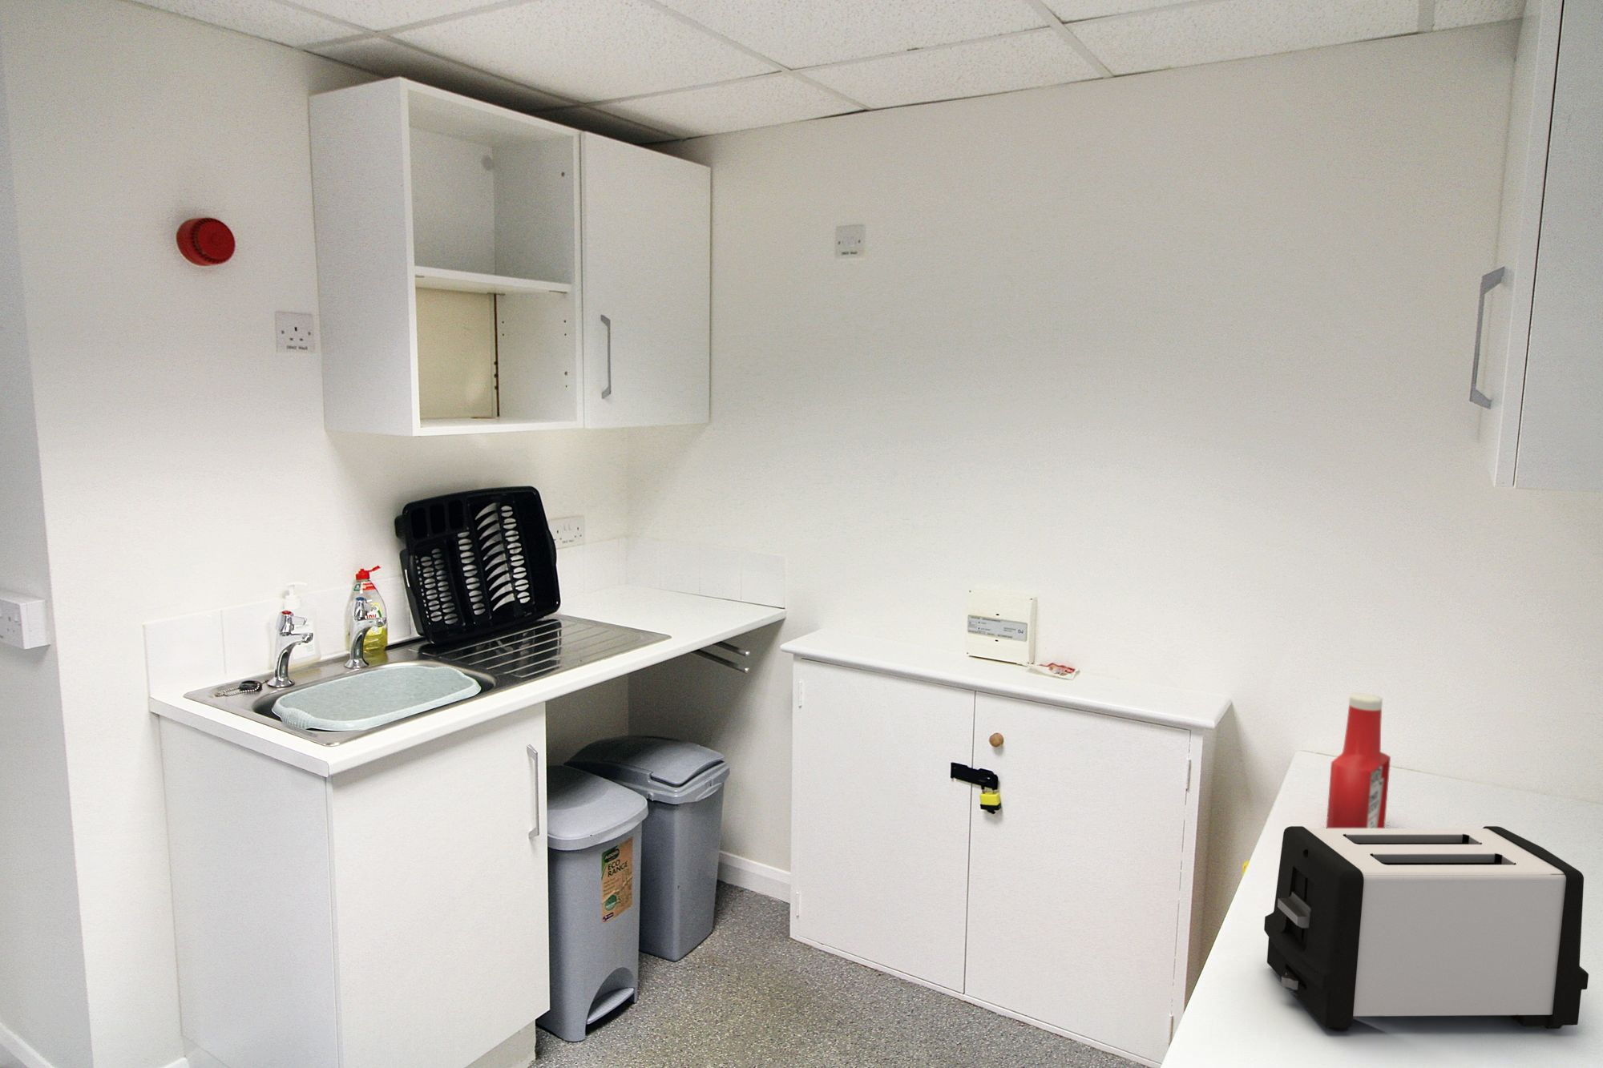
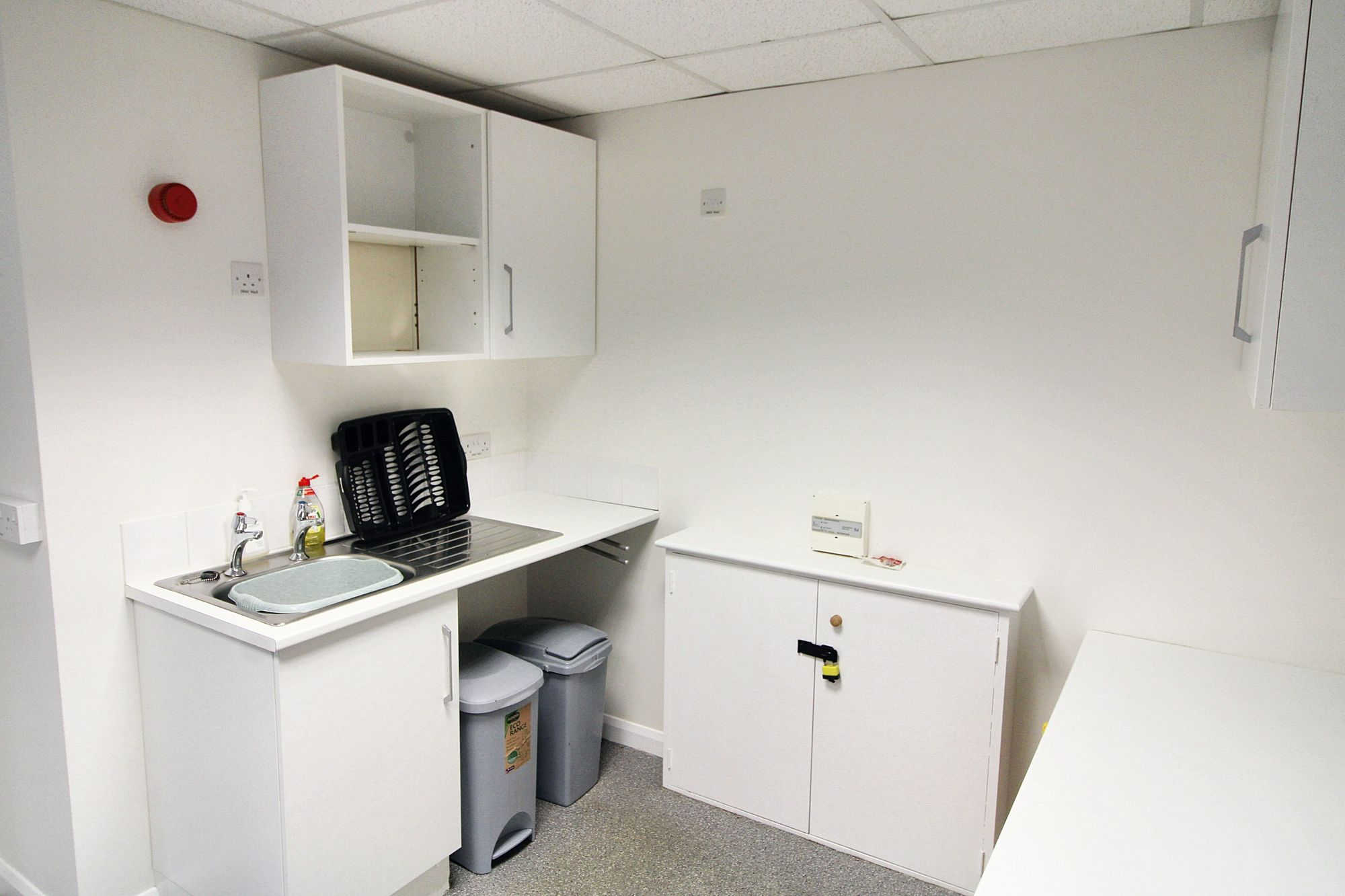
- soap bottle (1360, 766)
- toaster (1417, 923)
